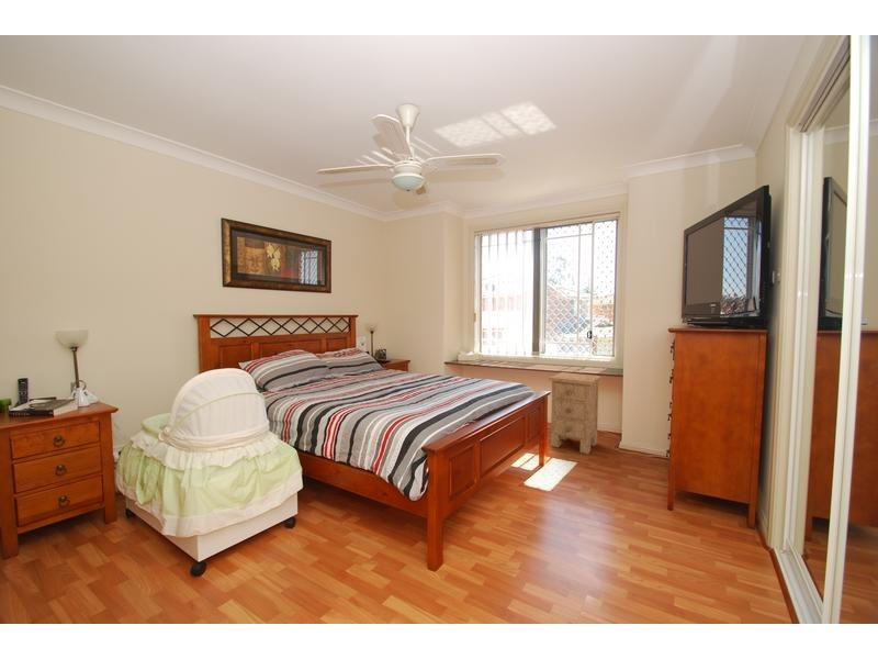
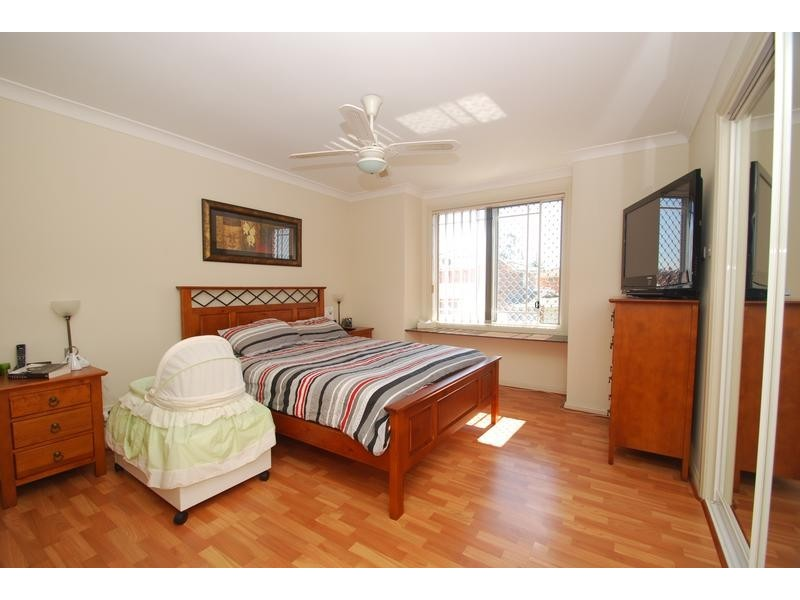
- nightstand (574, 411)
